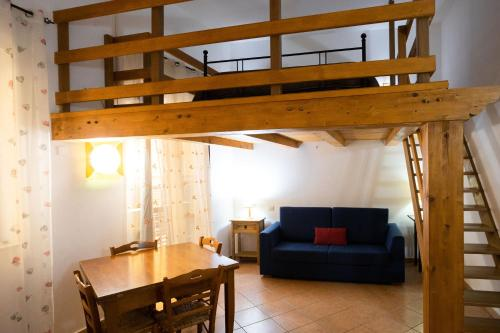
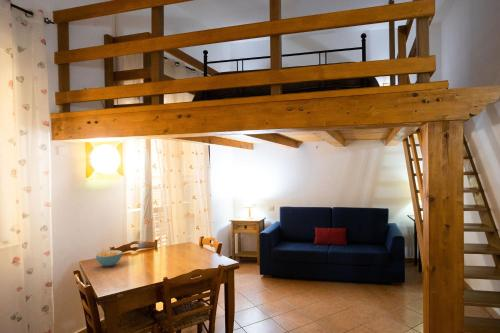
+ cereal bowl (109, 259)
